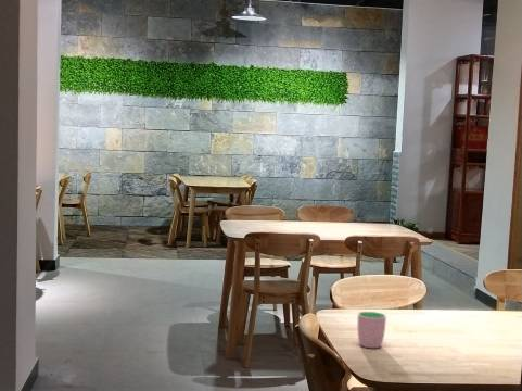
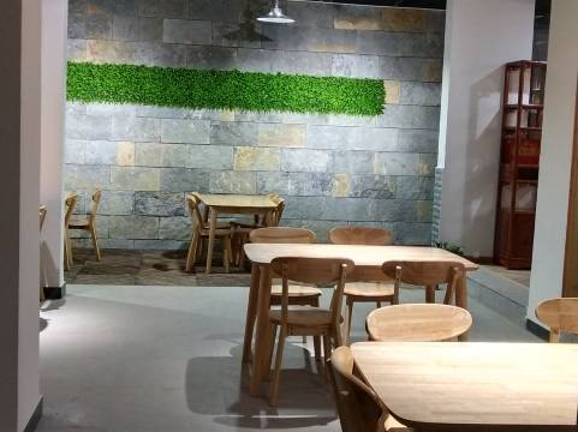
- cup (371, 328)
